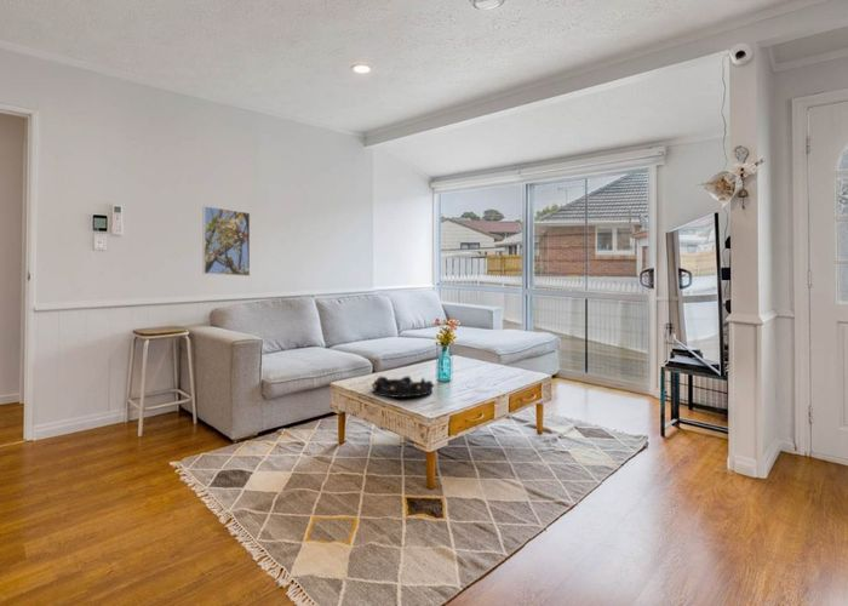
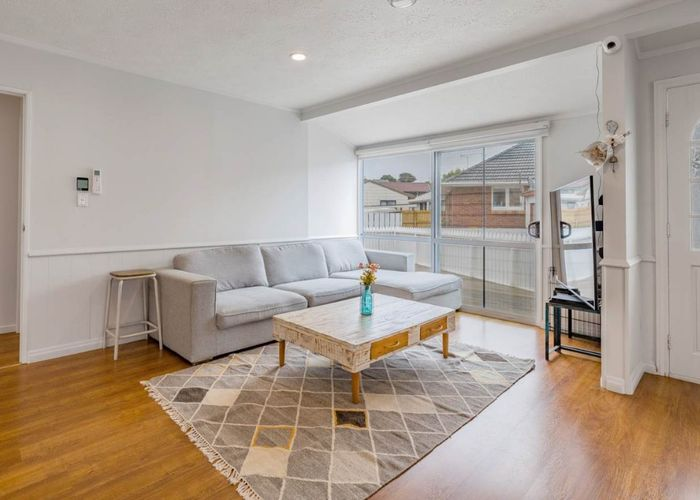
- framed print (227, 241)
- decorative bowl (401, 384)
